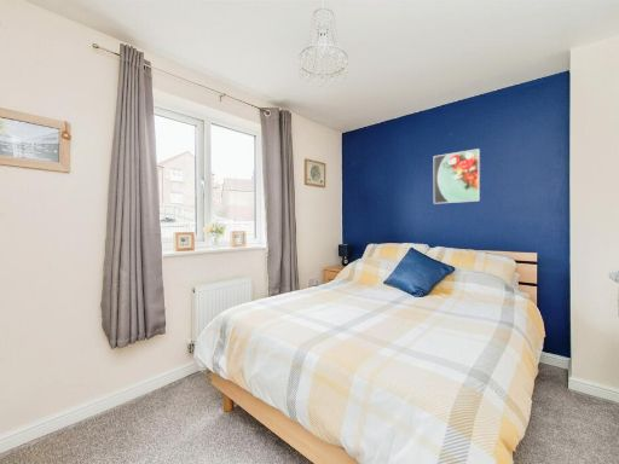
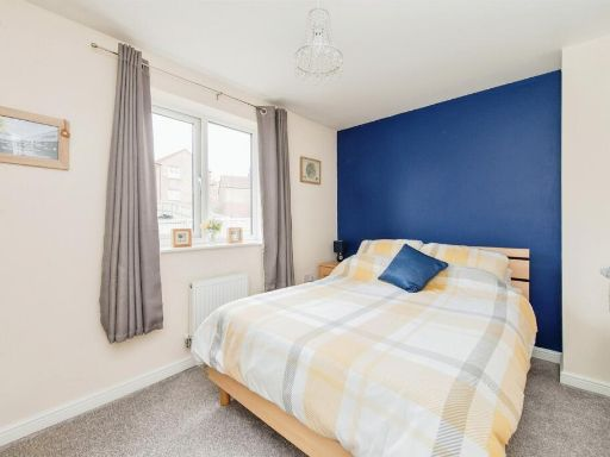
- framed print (455, 178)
